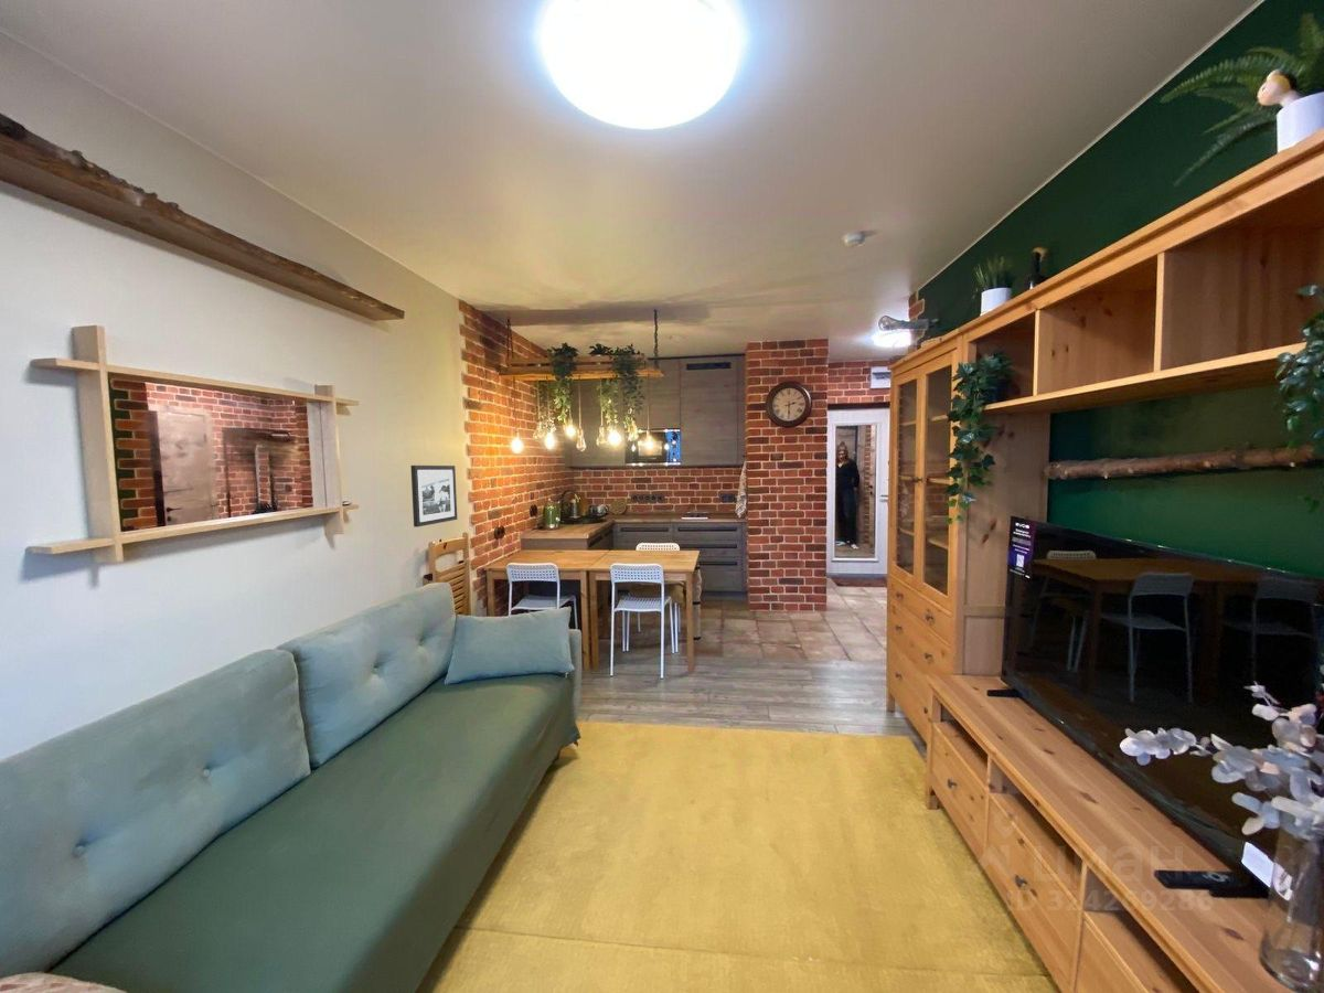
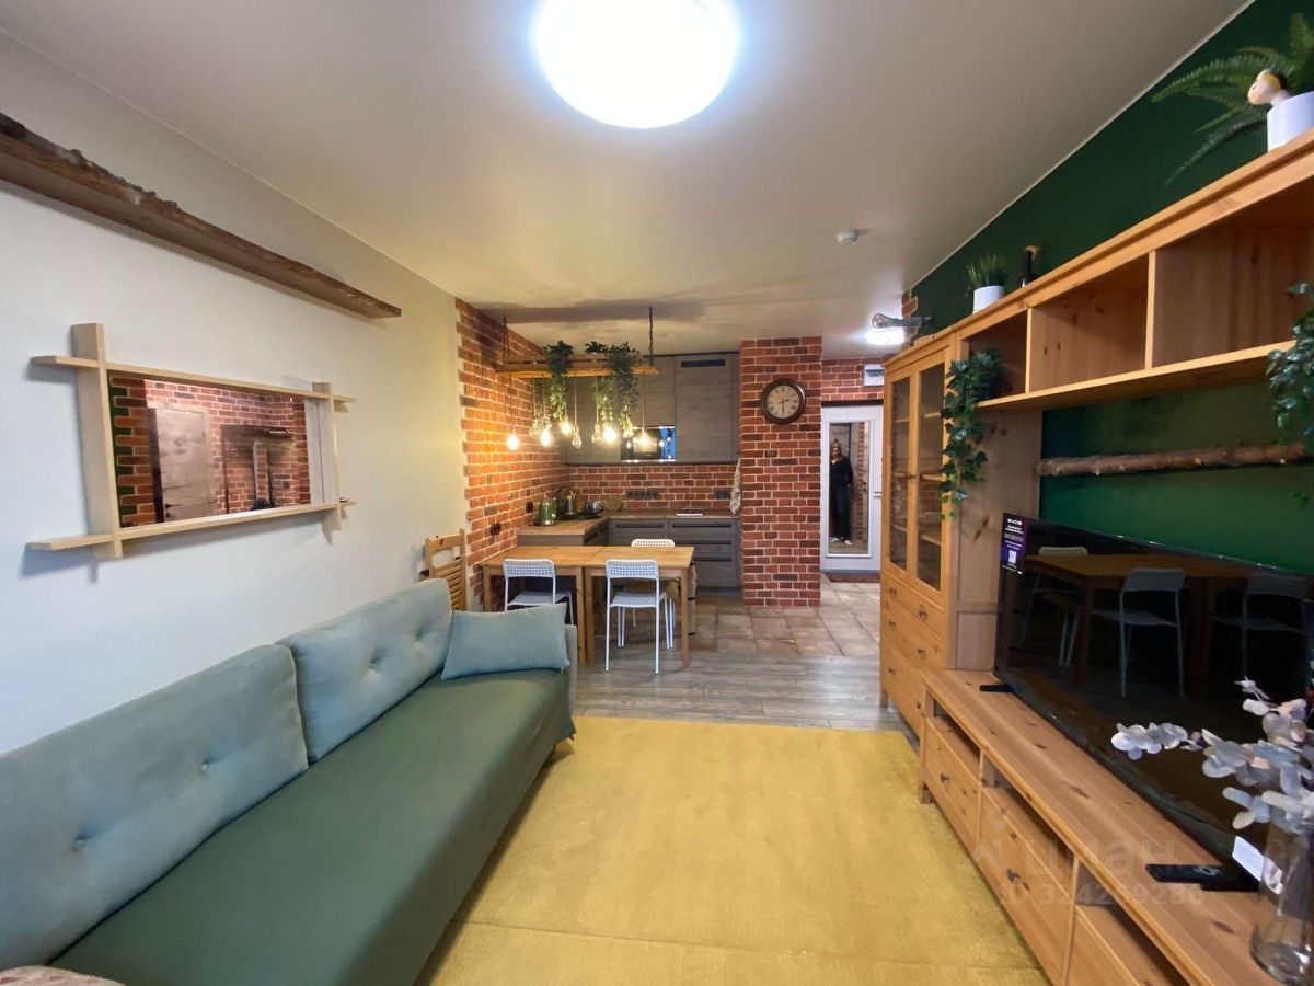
- picture frame (435, 494)
